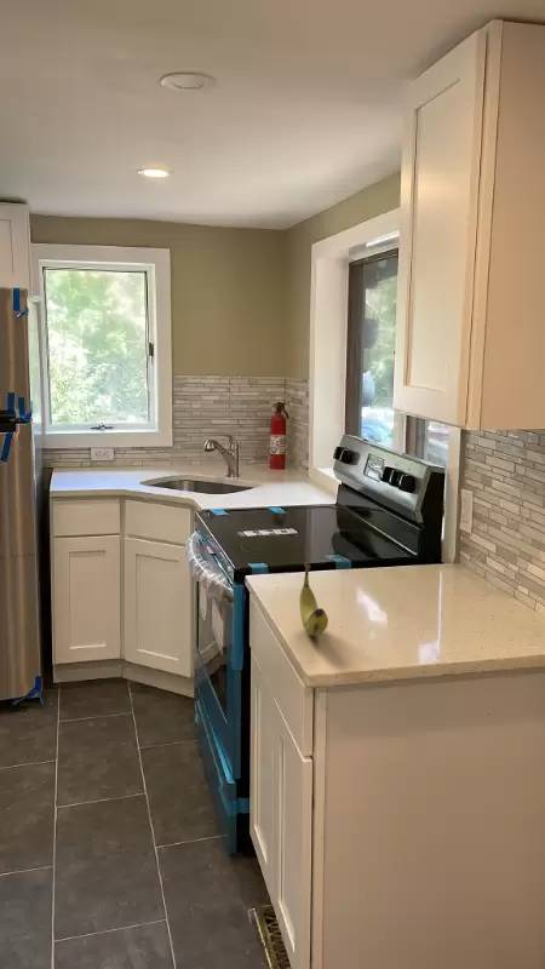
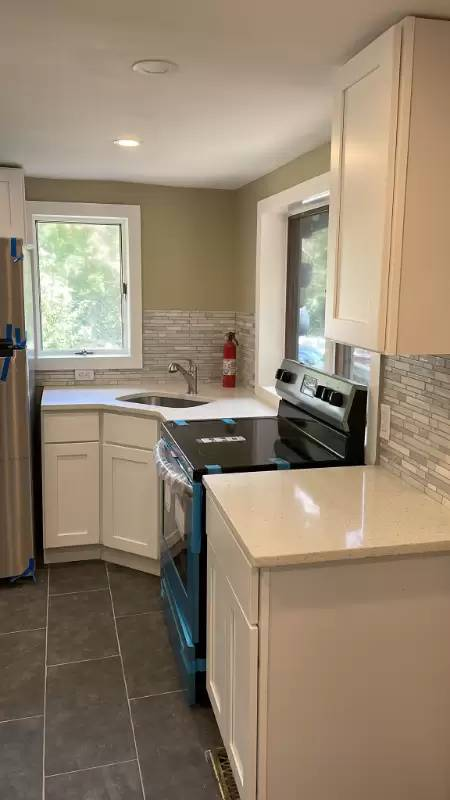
- fruit (312, 602)
